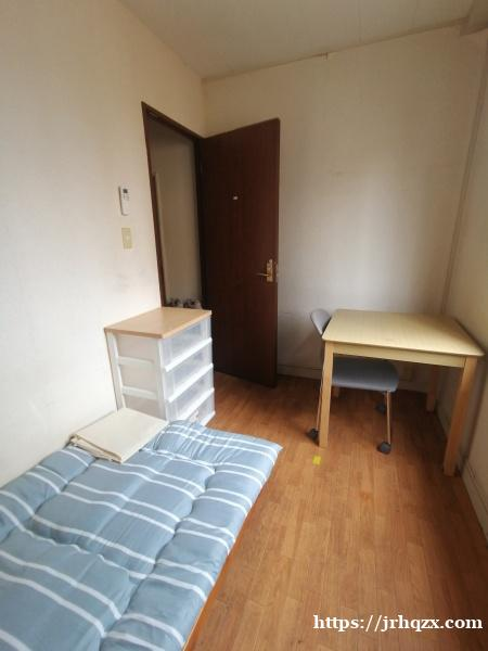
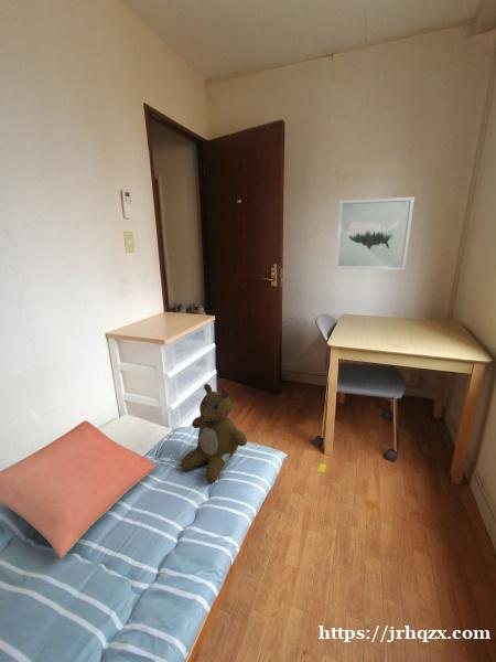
+ teddy bear (209, 428)
+ pillow (75, 474)
+ wall art (371, 235)
